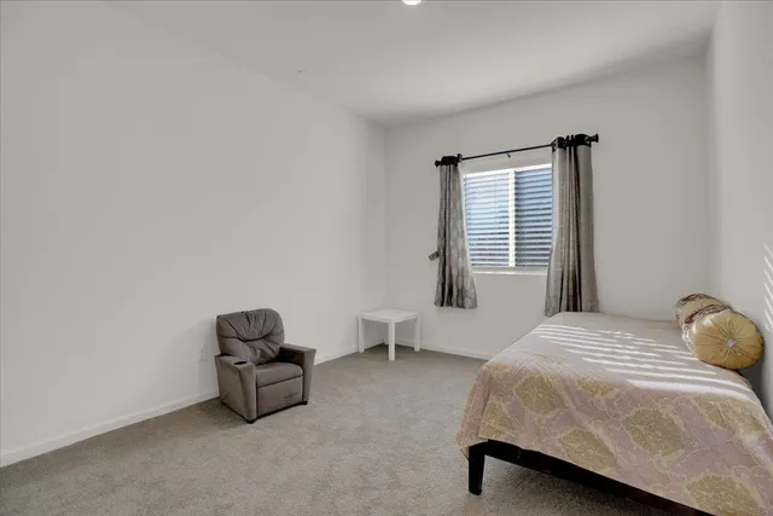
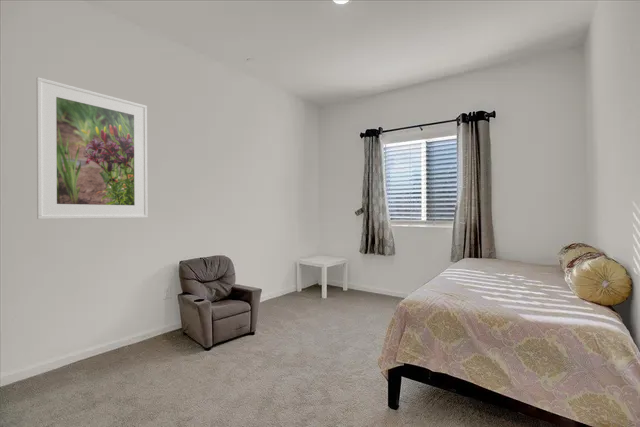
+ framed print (98, 155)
